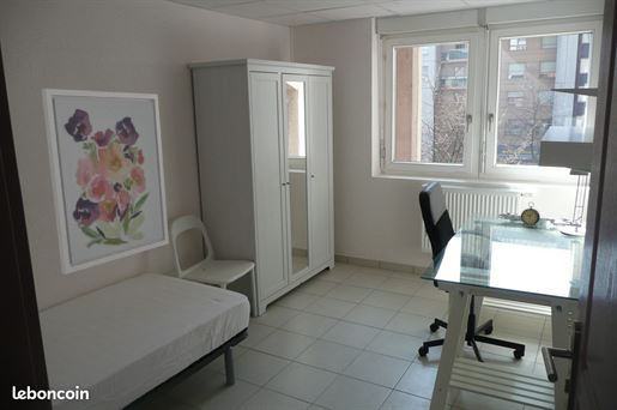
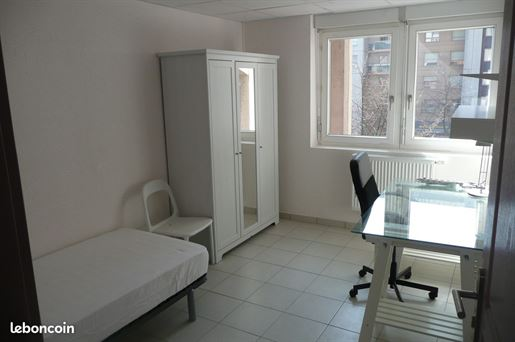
- wall art (113, 176)
- alarm clock (531, 213)
